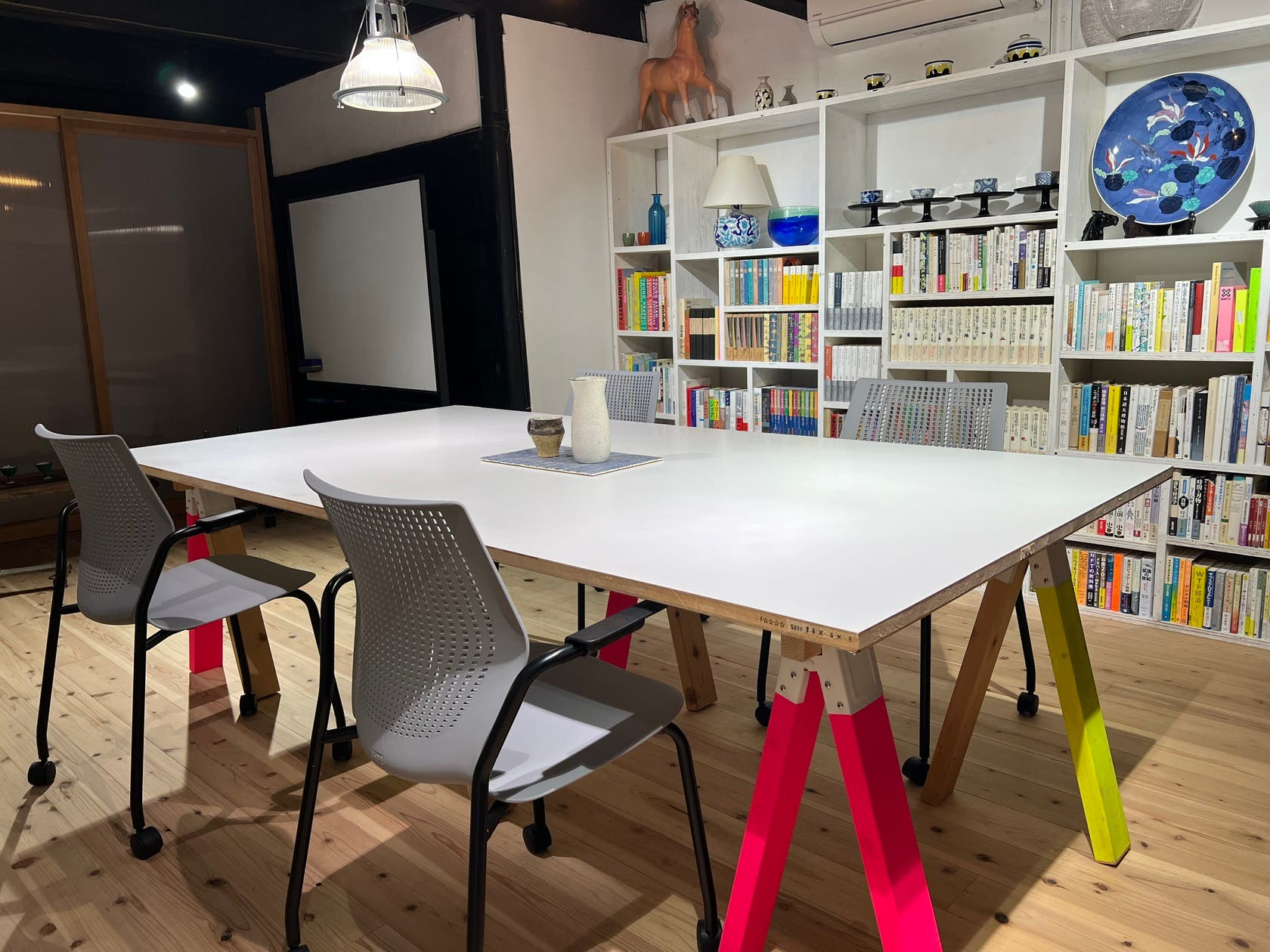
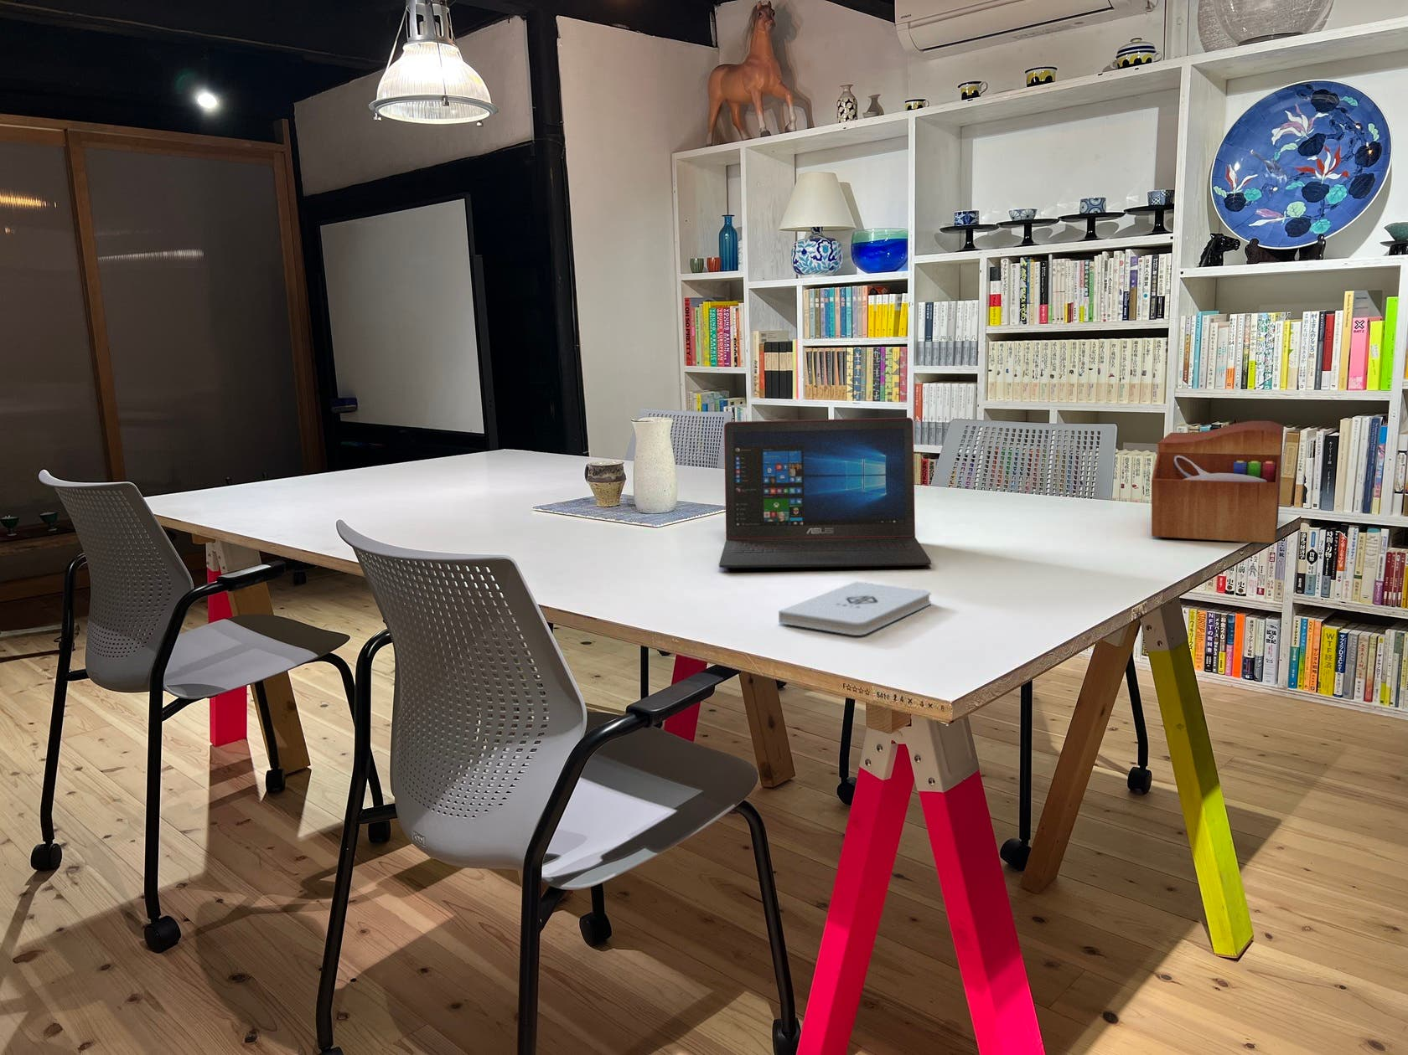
+ laptop (820, 490)
+ notepad (858, 606)
+ sewing box (1214, 478)
